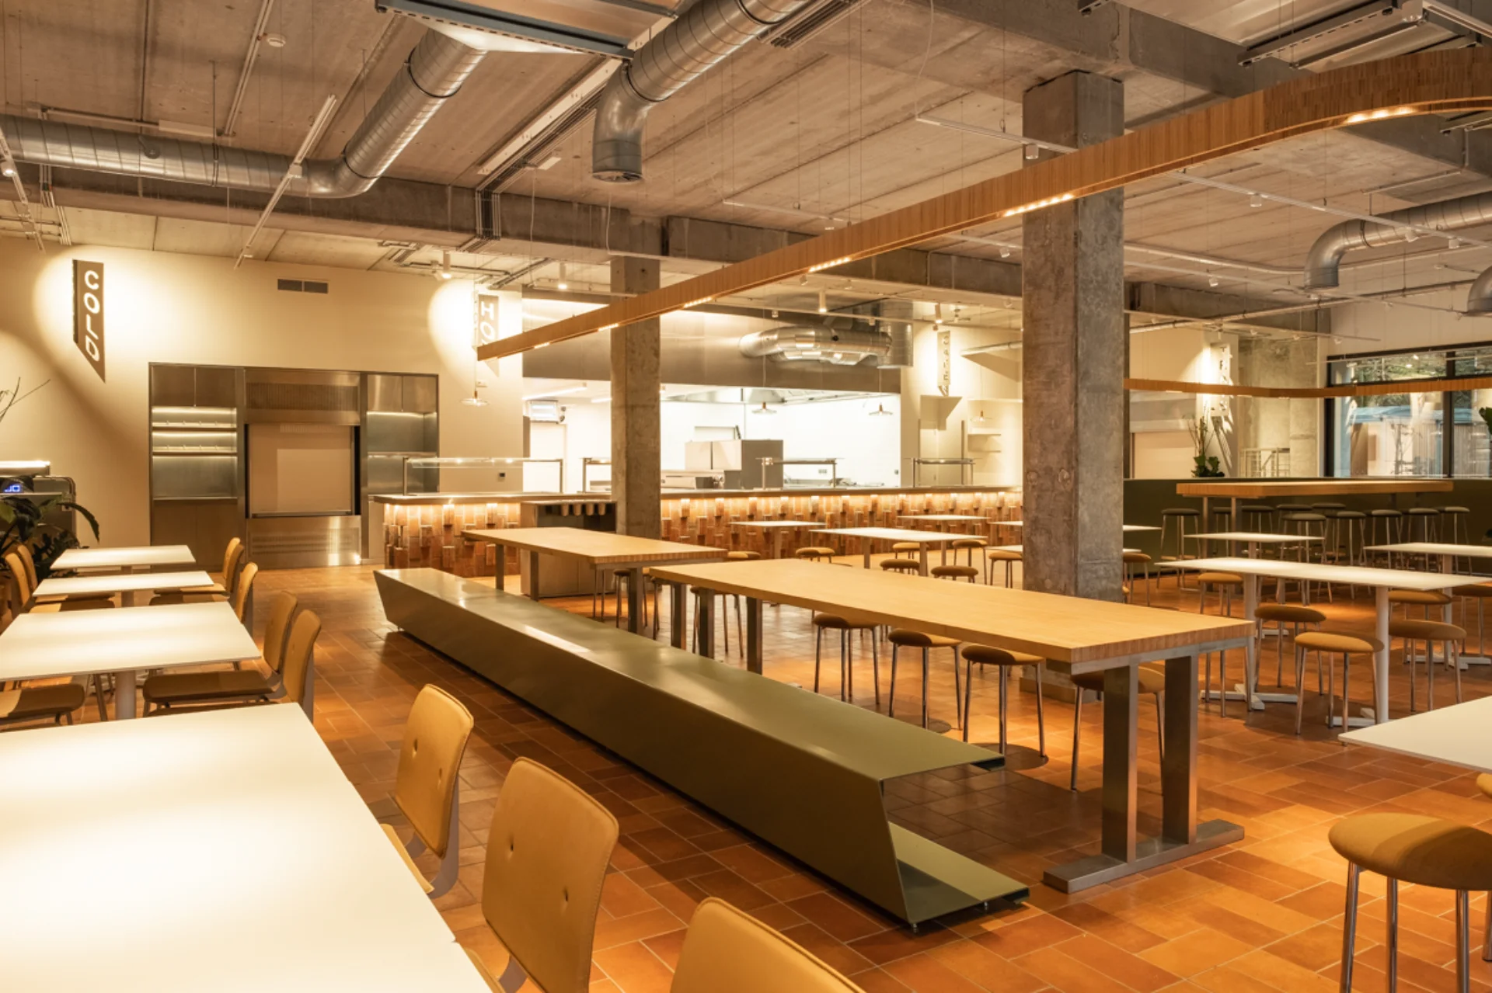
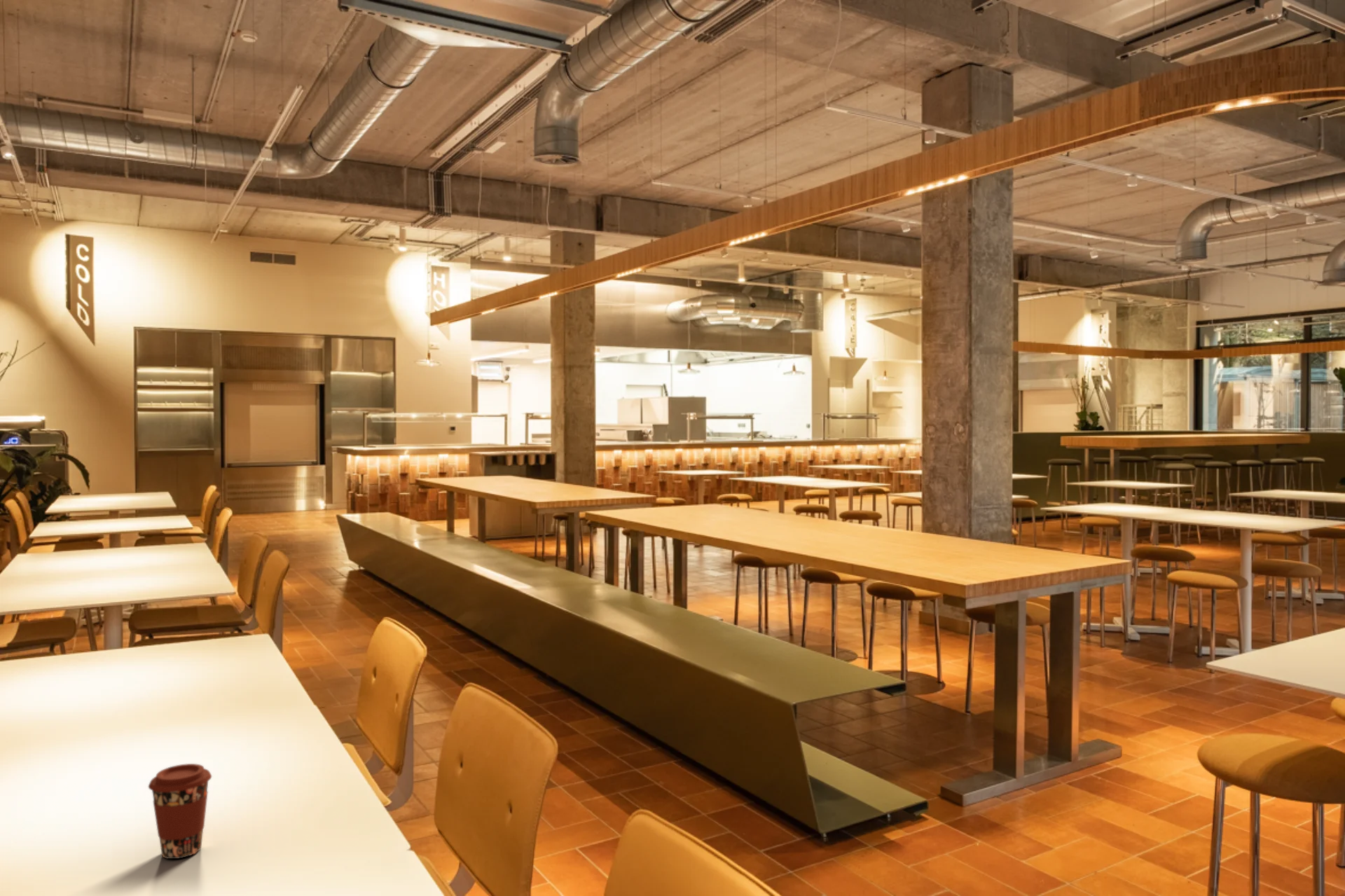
+ coffee cup (181, 811)
